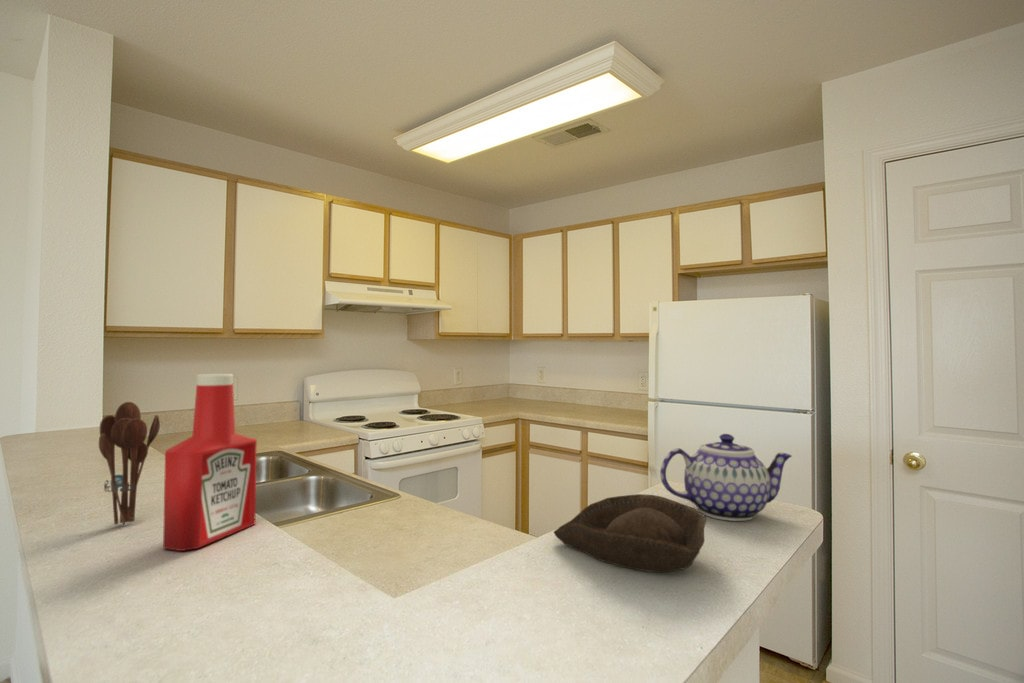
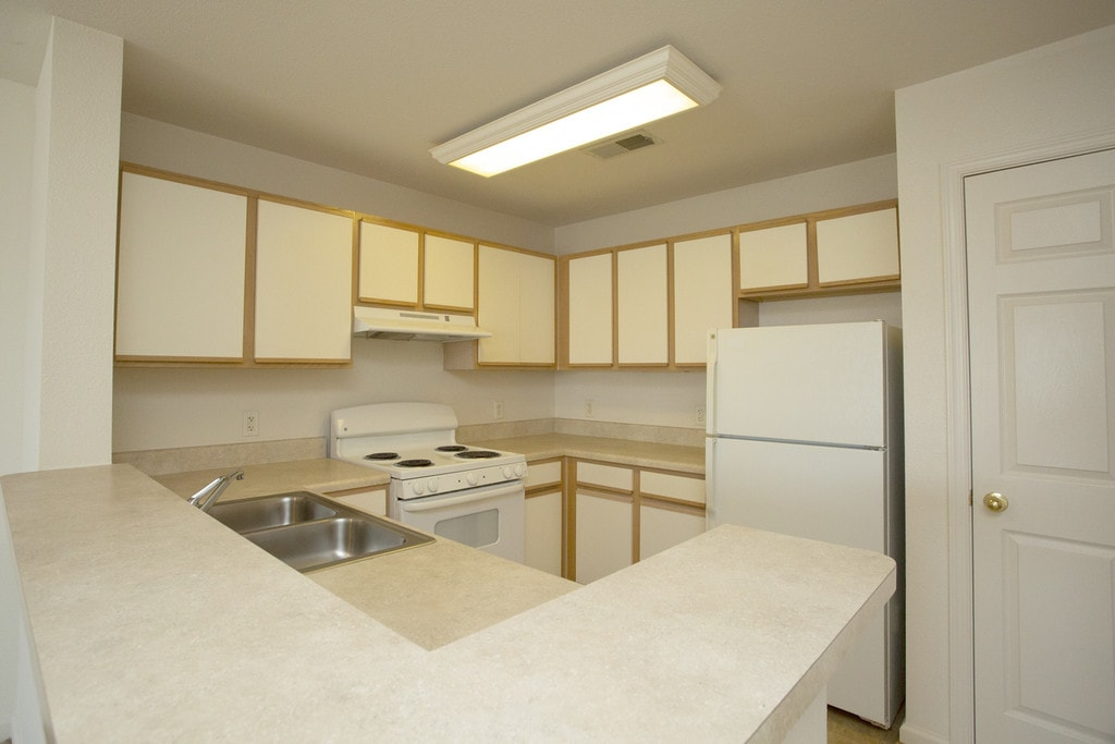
- utensil holder (127, 462)
- teapot (726, 473)
- bowl (626, 531)
- soap bottle (213, 453)
